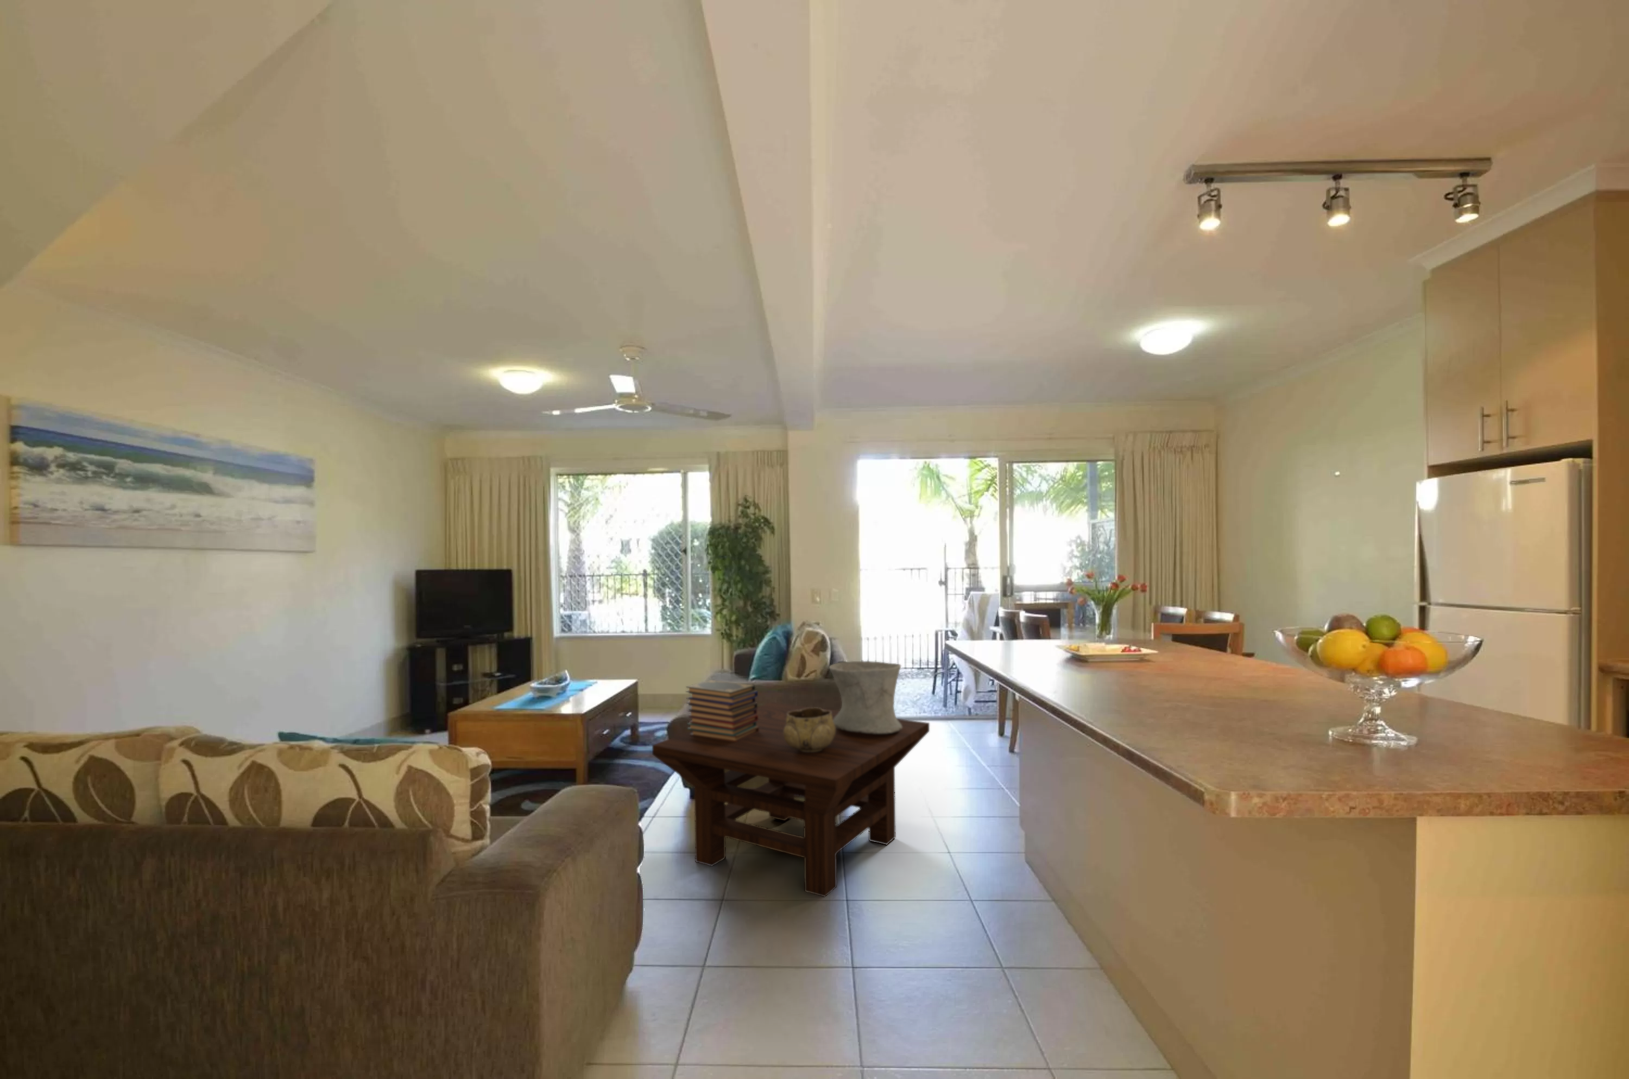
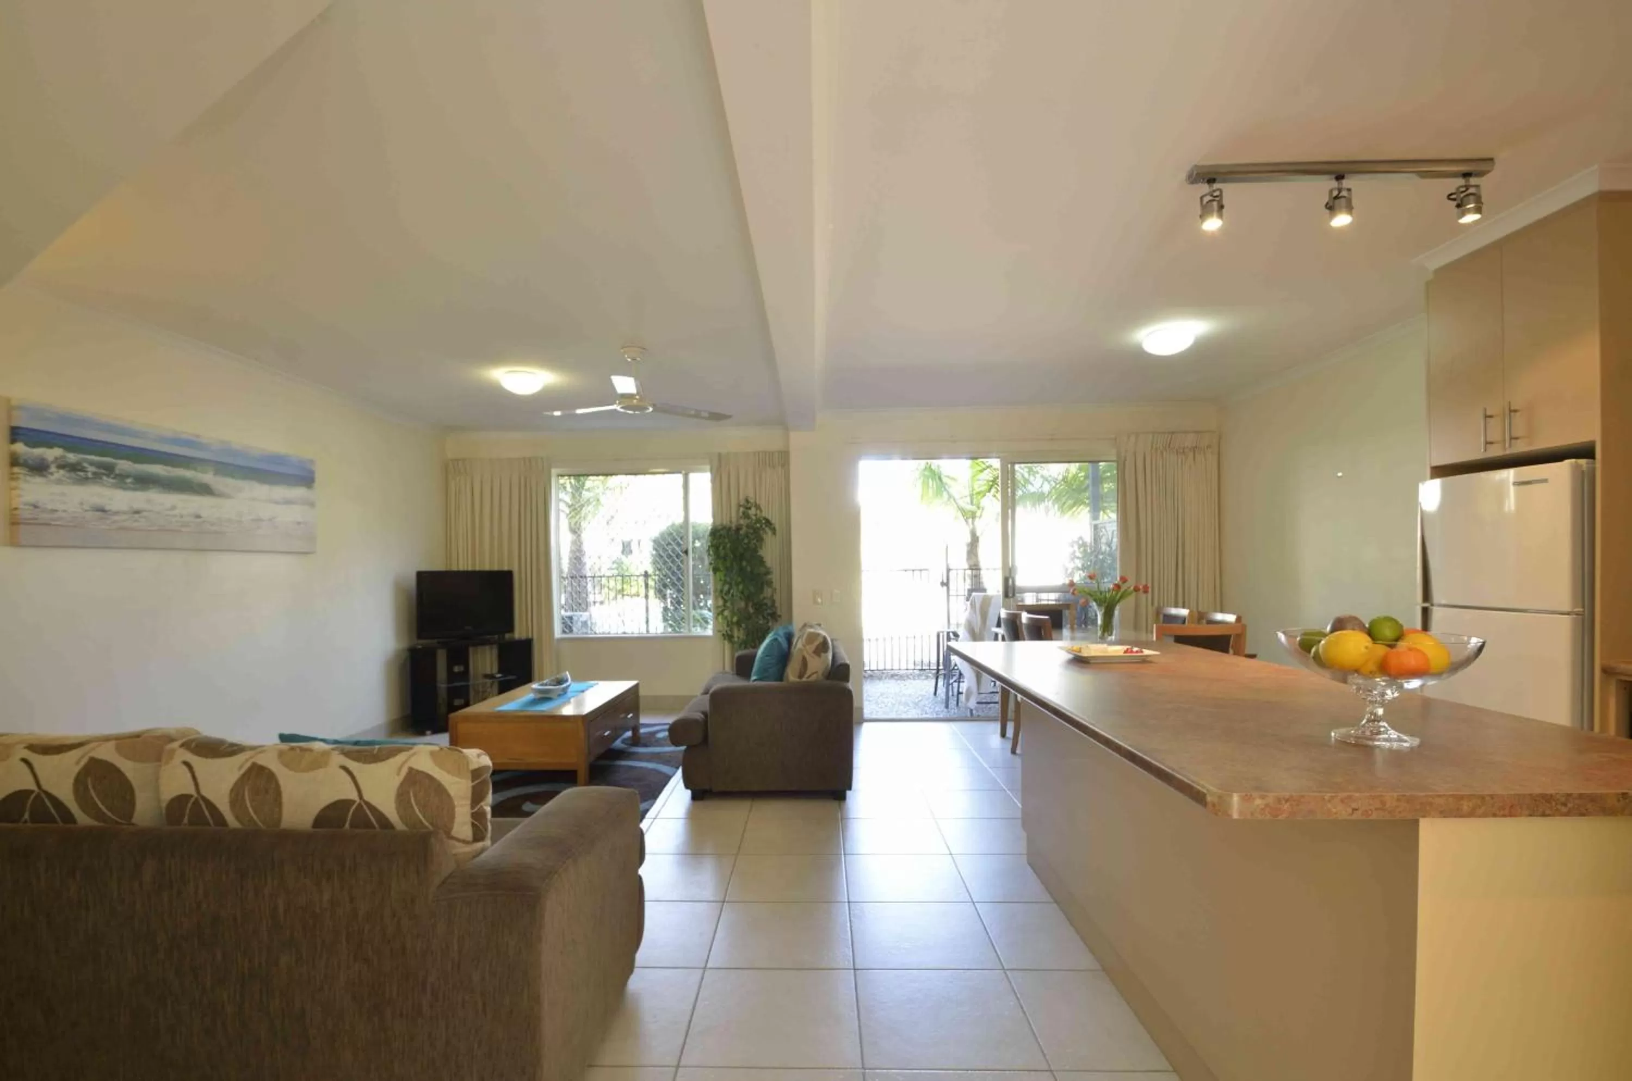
- book stack (722, 709)
- decorative bowl (810, 730)
- vase (866, 695)
- coffee table (798, 791)
